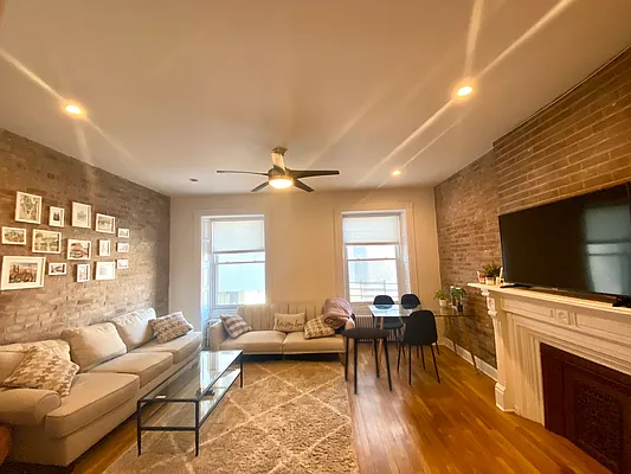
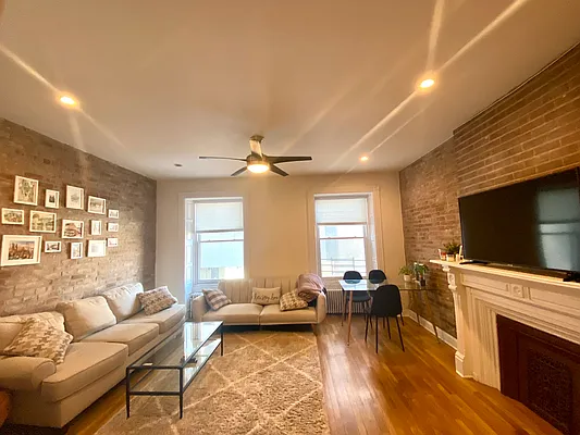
- side table (375, 358)
